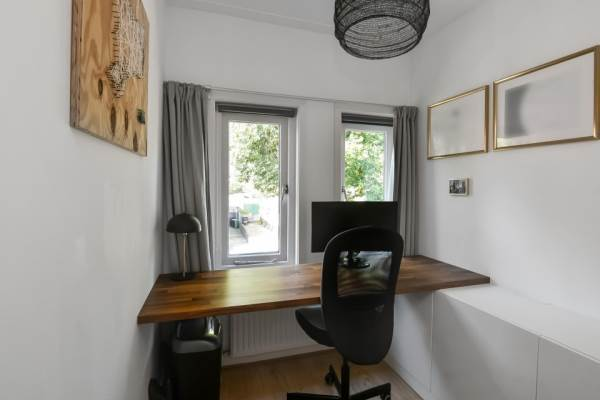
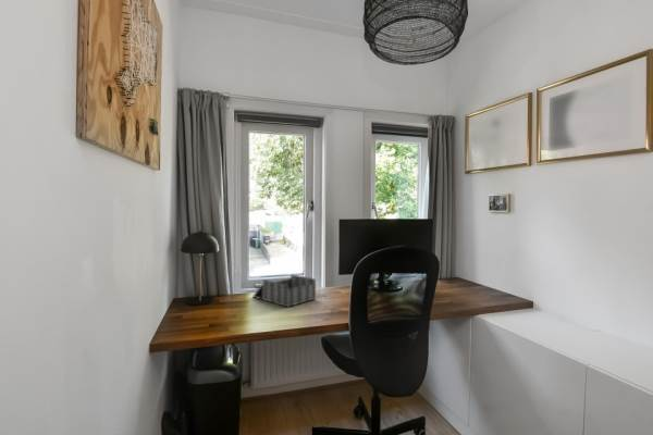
+ desk organizer (283, 287)
